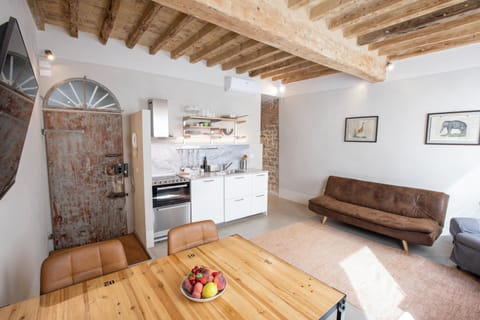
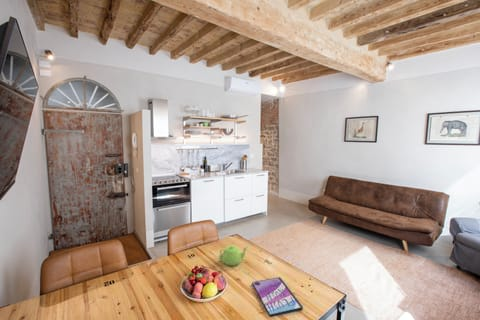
+ video game case (275, 294)
+ teapot (233, 253)
